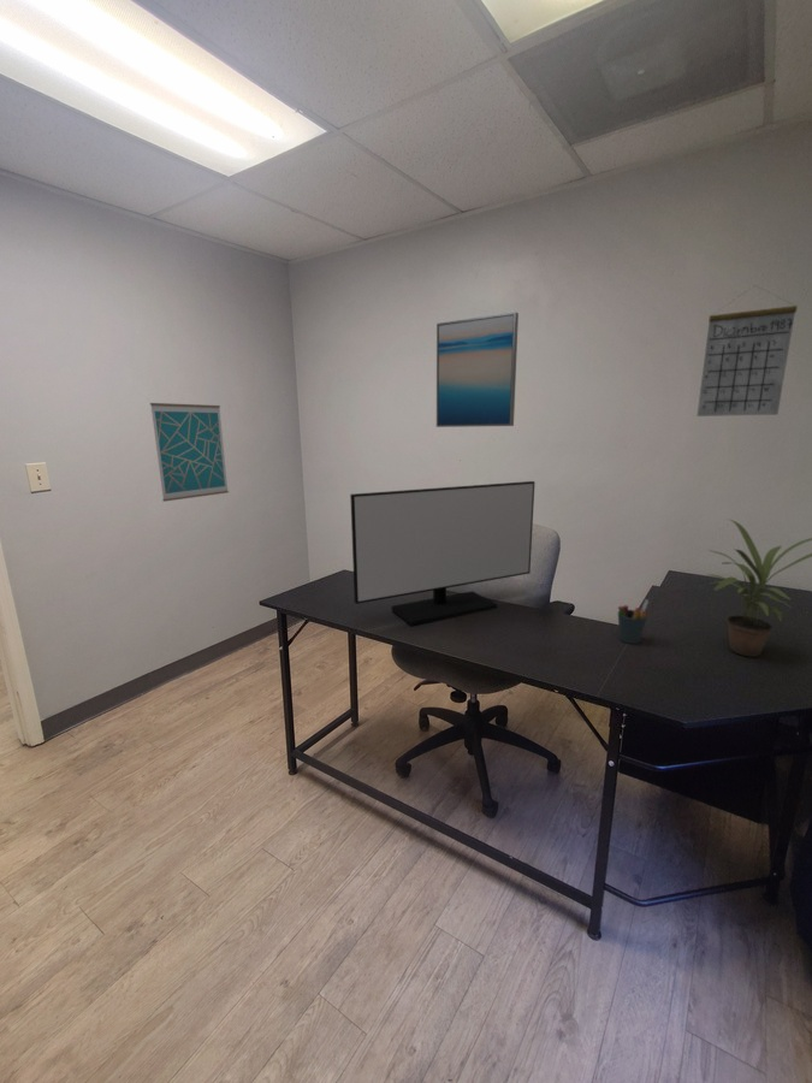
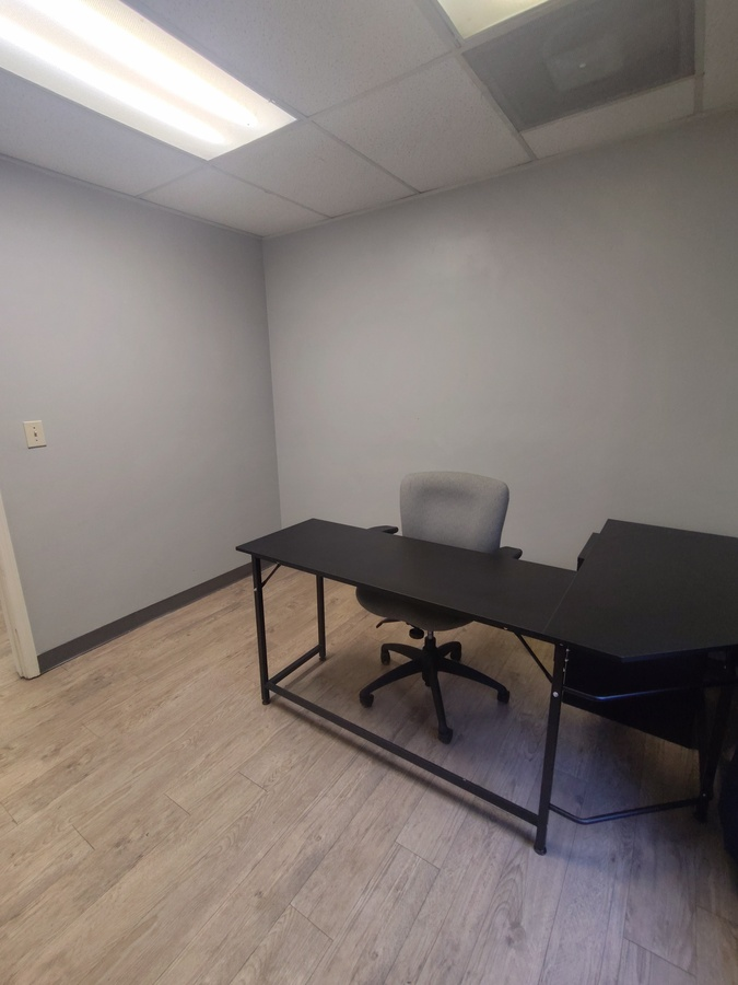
- pen holder (632, 620)
- calendar (745, 351)
- wall art (474, 373)
- potted plant (761, 591)
- wall art (192, 451)
- monitor (444, 549)
